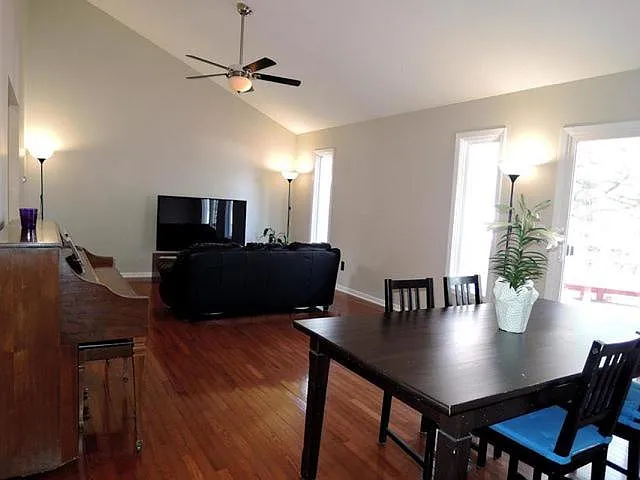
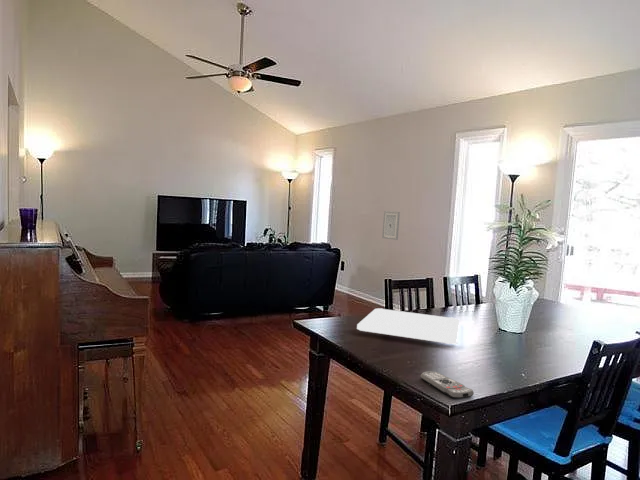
+ wall art (390, 225)
+ remote control (444, 384)
+ placemat (410, 323)
